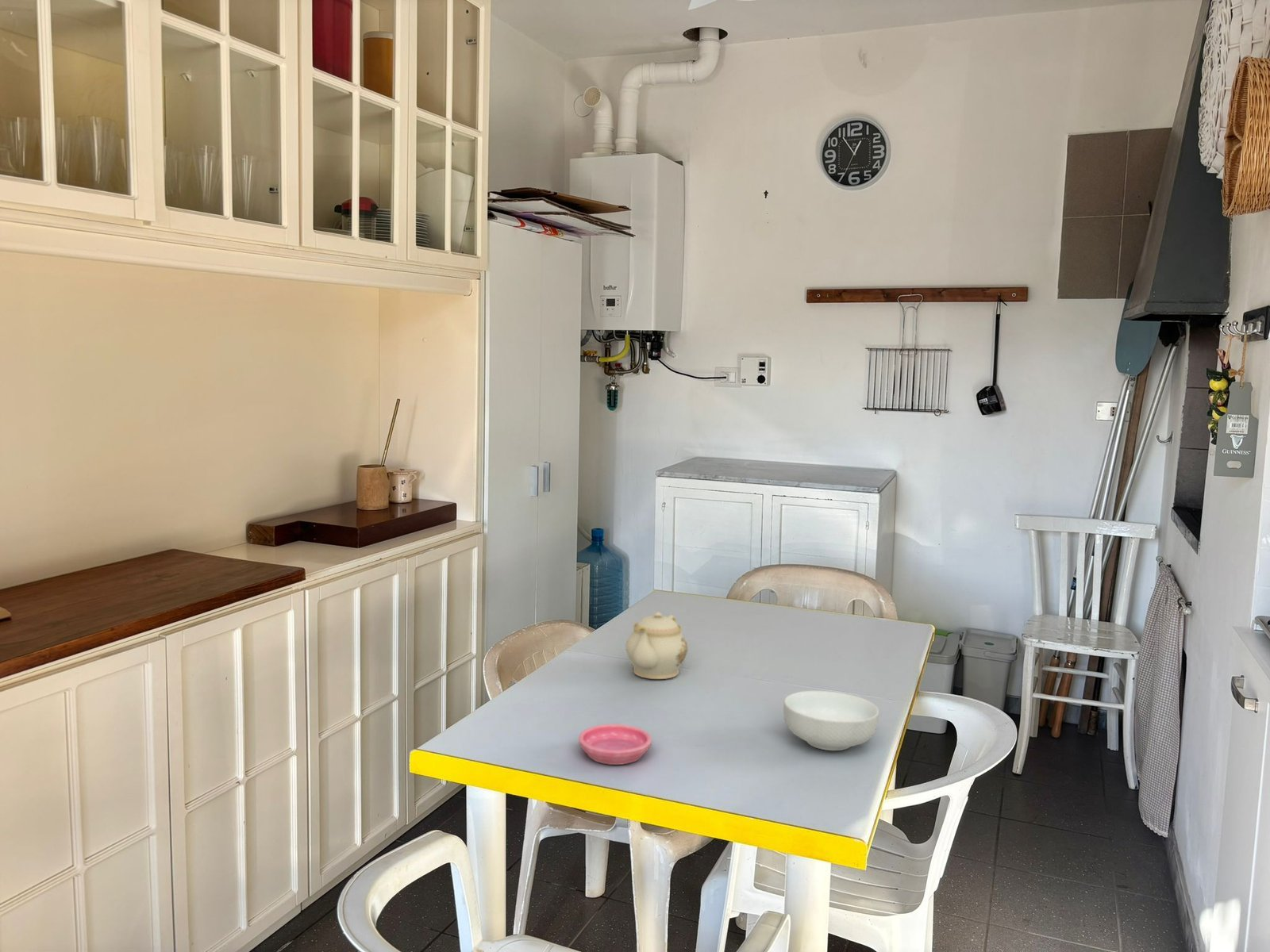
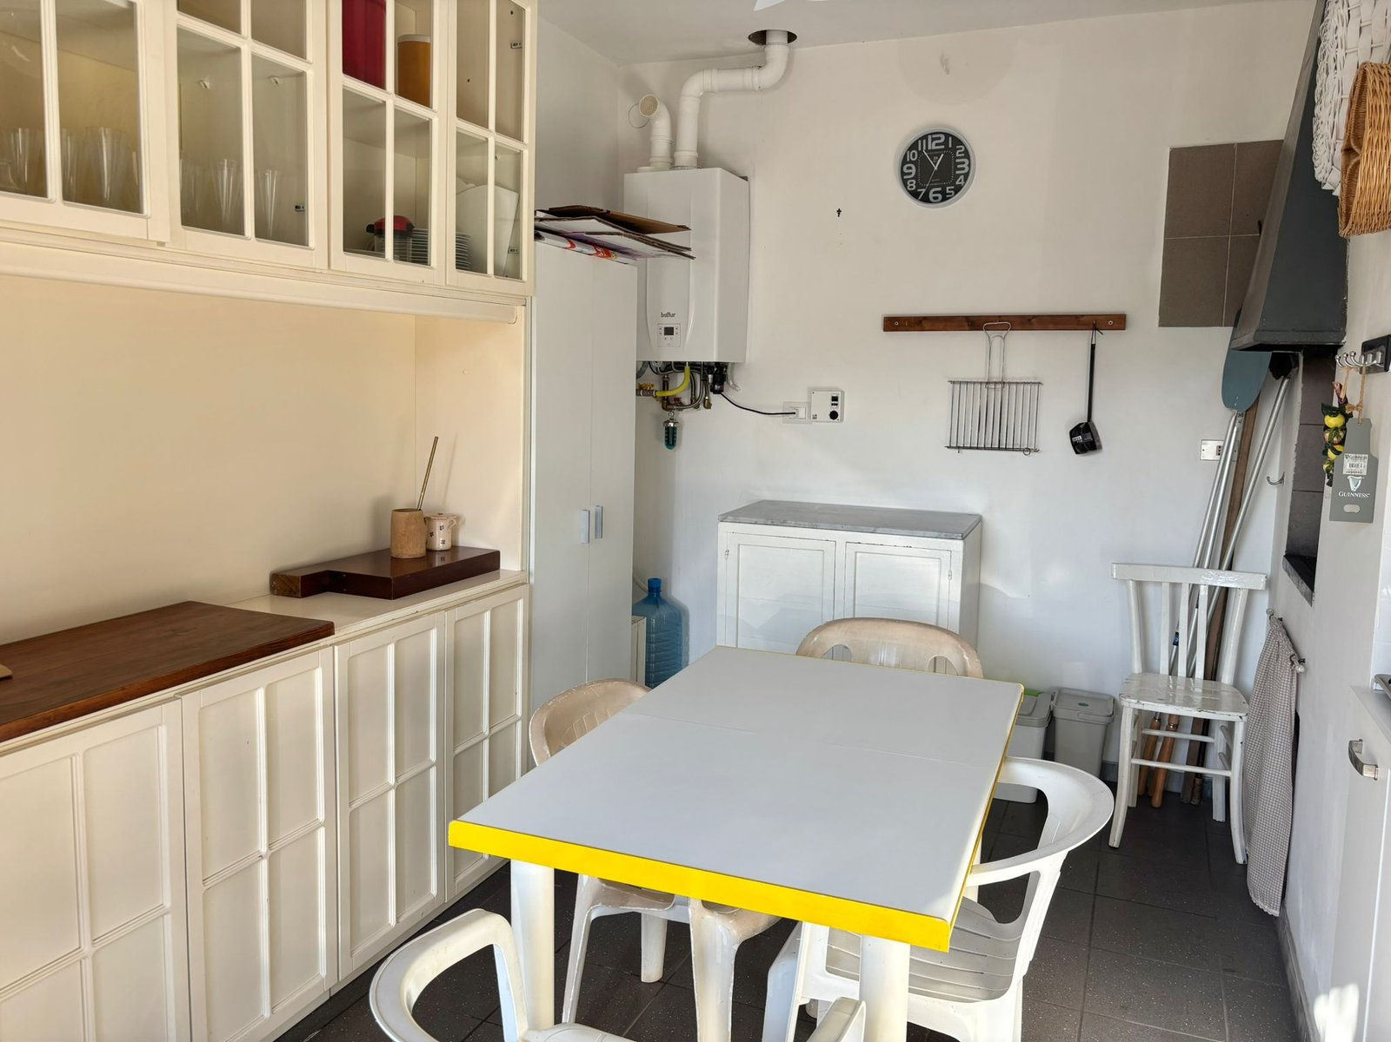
- teapot (657, 642)
- saucer (614, 745)
- cereal bowl (829, 724)
